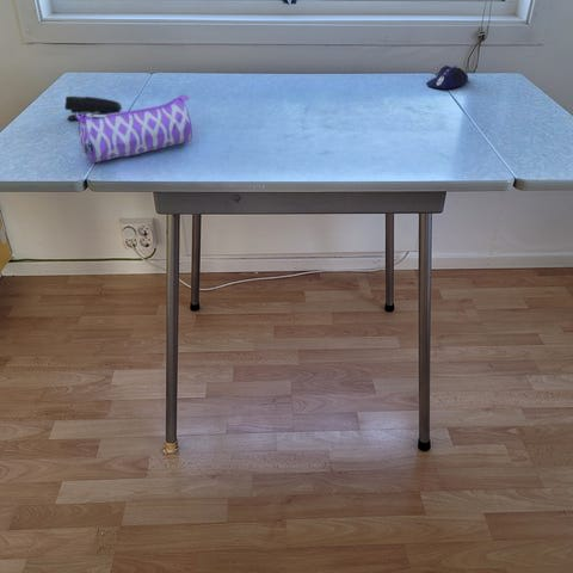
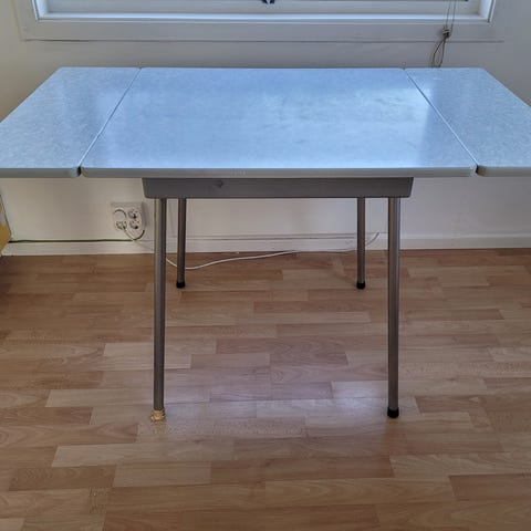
- computer mouse (449, 74)
- pencil case (135, 128)
- stapler (94, 106)
